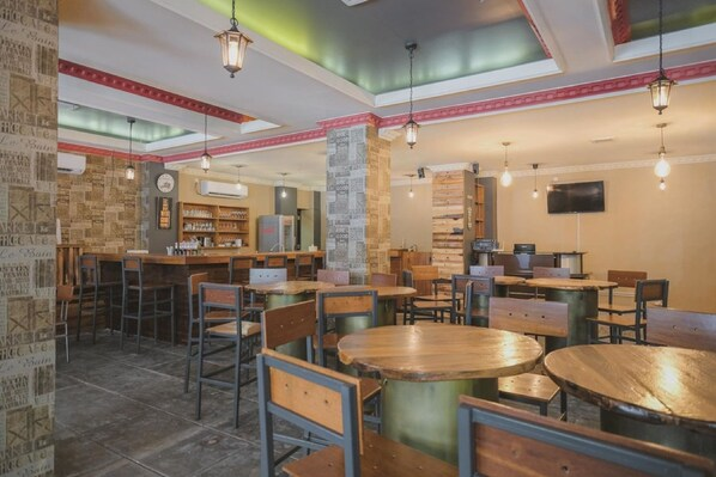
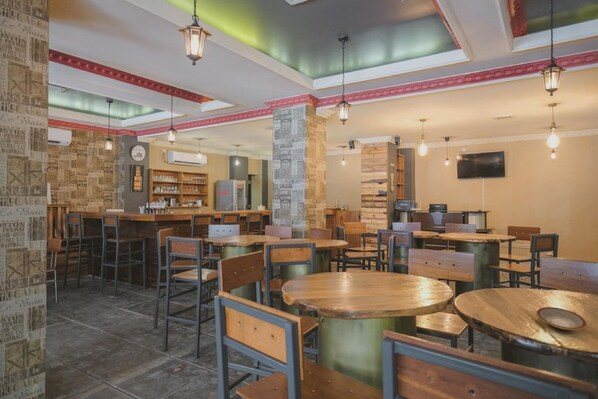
+ plate (560, 320)
